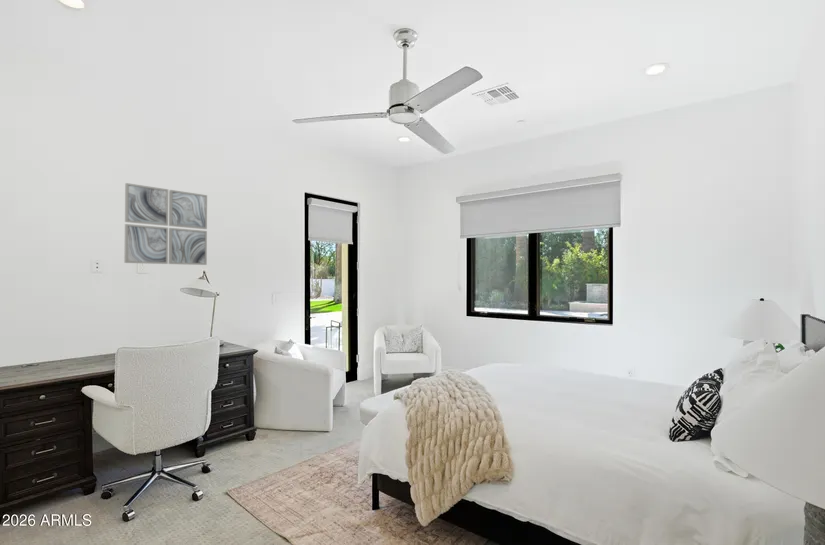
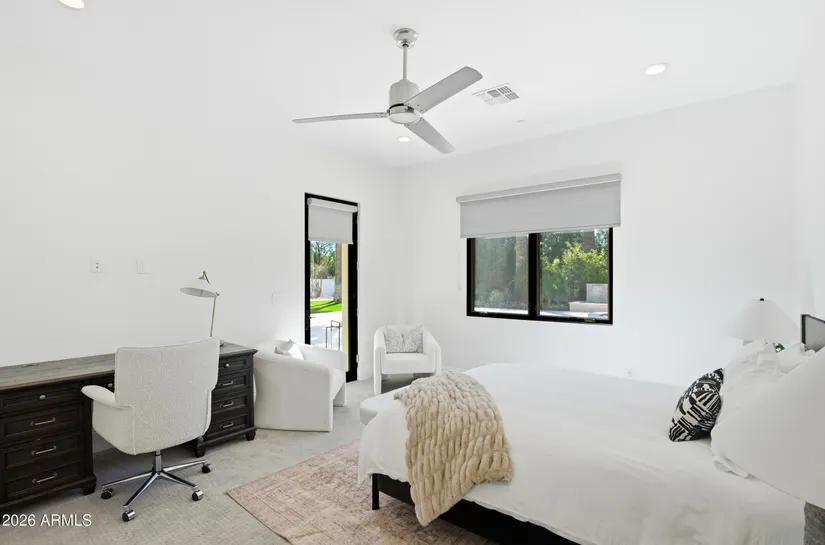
- wall art (169, 225)
